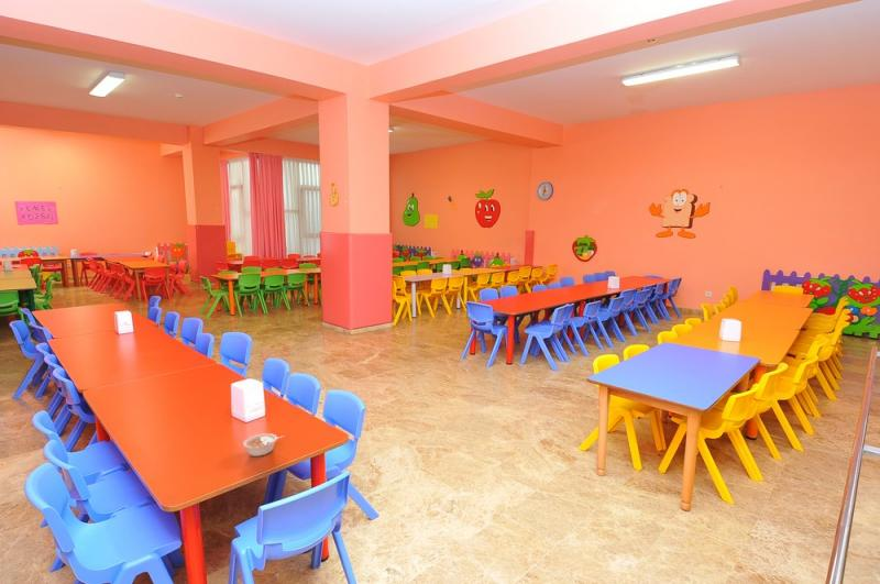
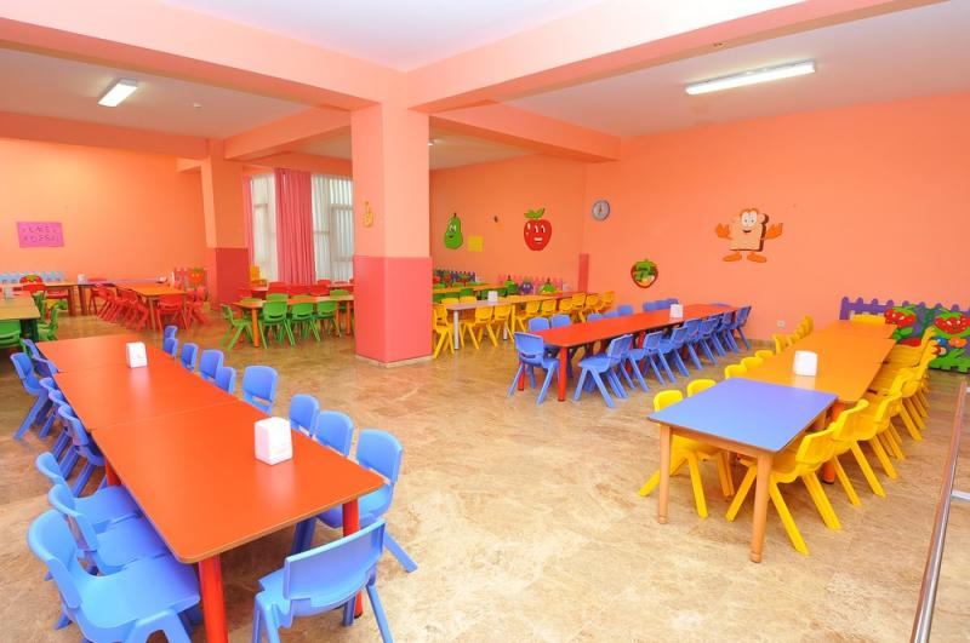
- legume (262, 443)
